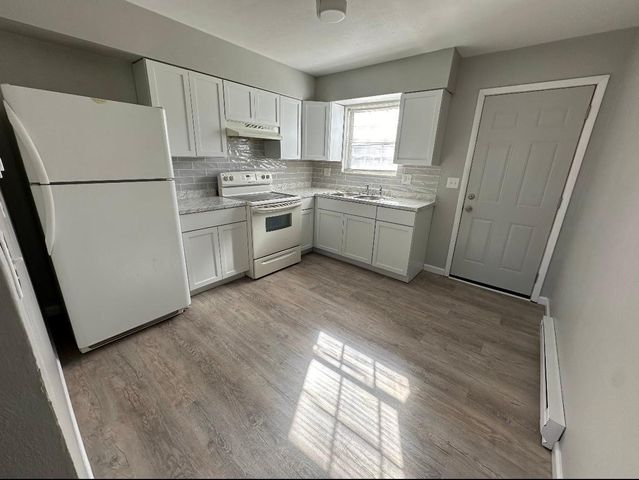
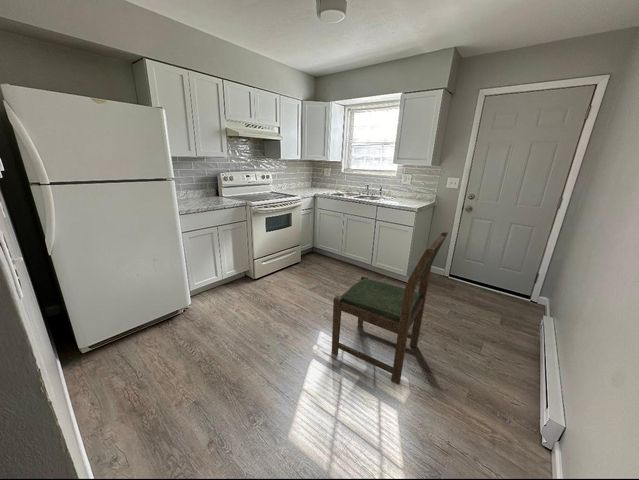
+ dining chair (386, 295)
